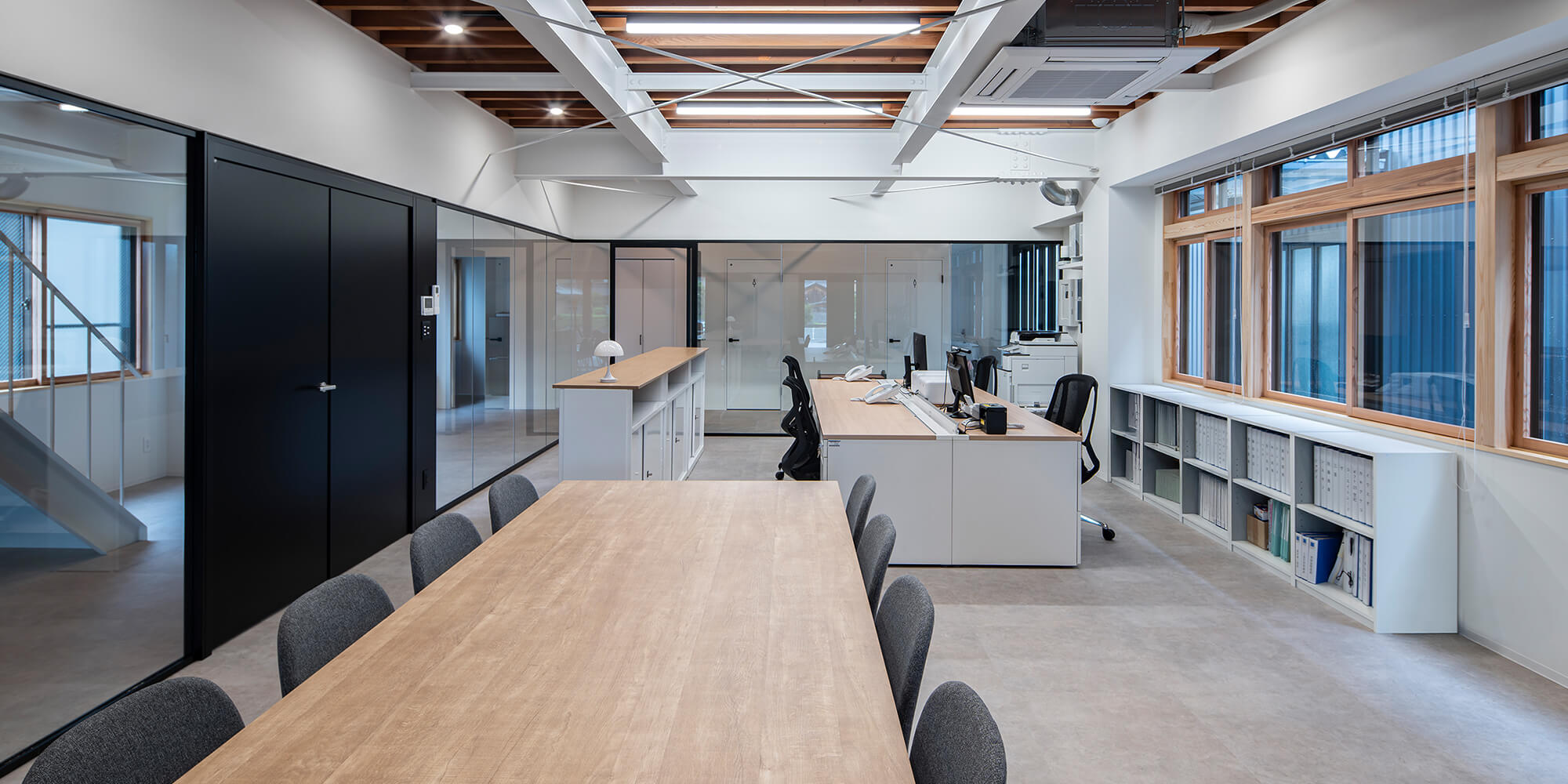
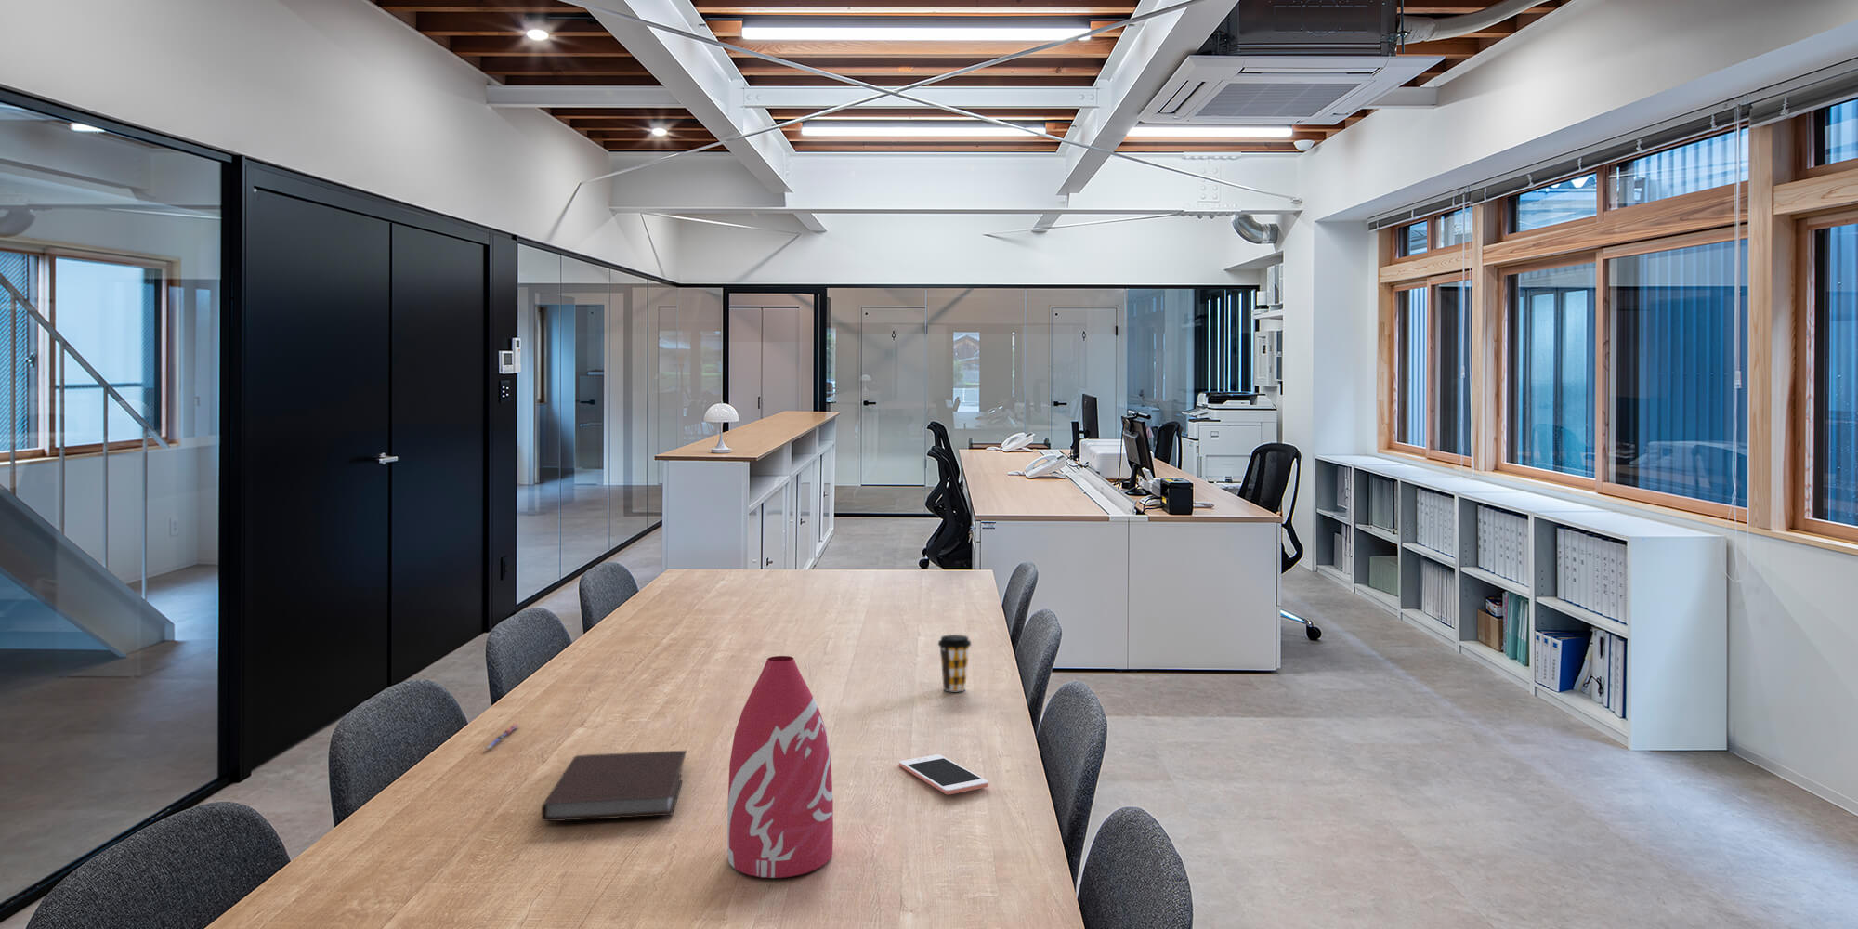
+ cell phone (942, 773)
+ pen (501, 735)
+ coffee cup (954, 662)
+ bottle (781, 757)
+ notebook (620, 783)
